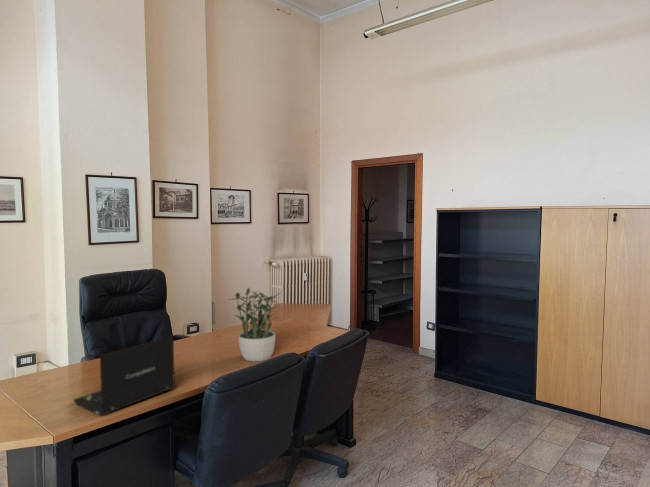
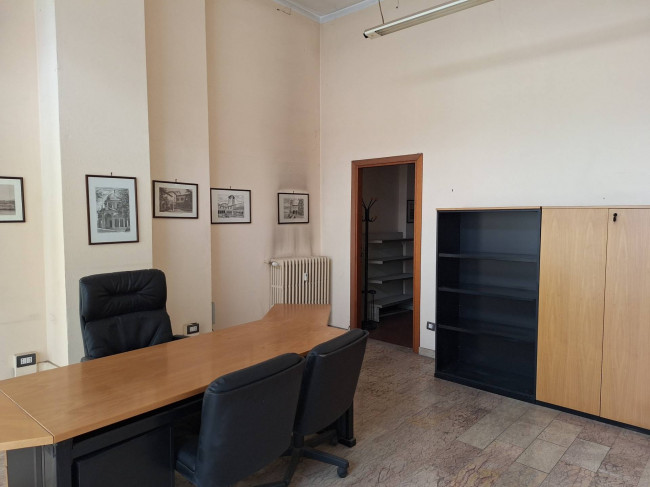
- laptop (125, 368)
- potted plant (254, 321)
